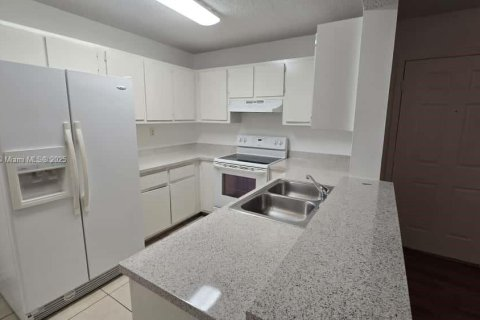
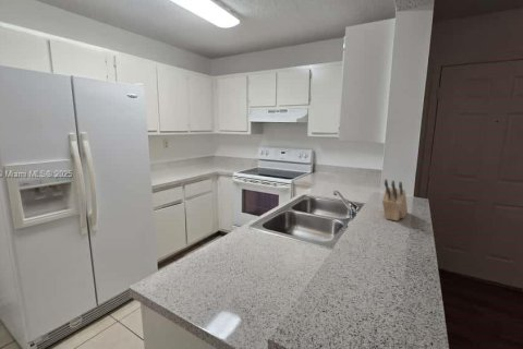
+ knife block (396, 197)
